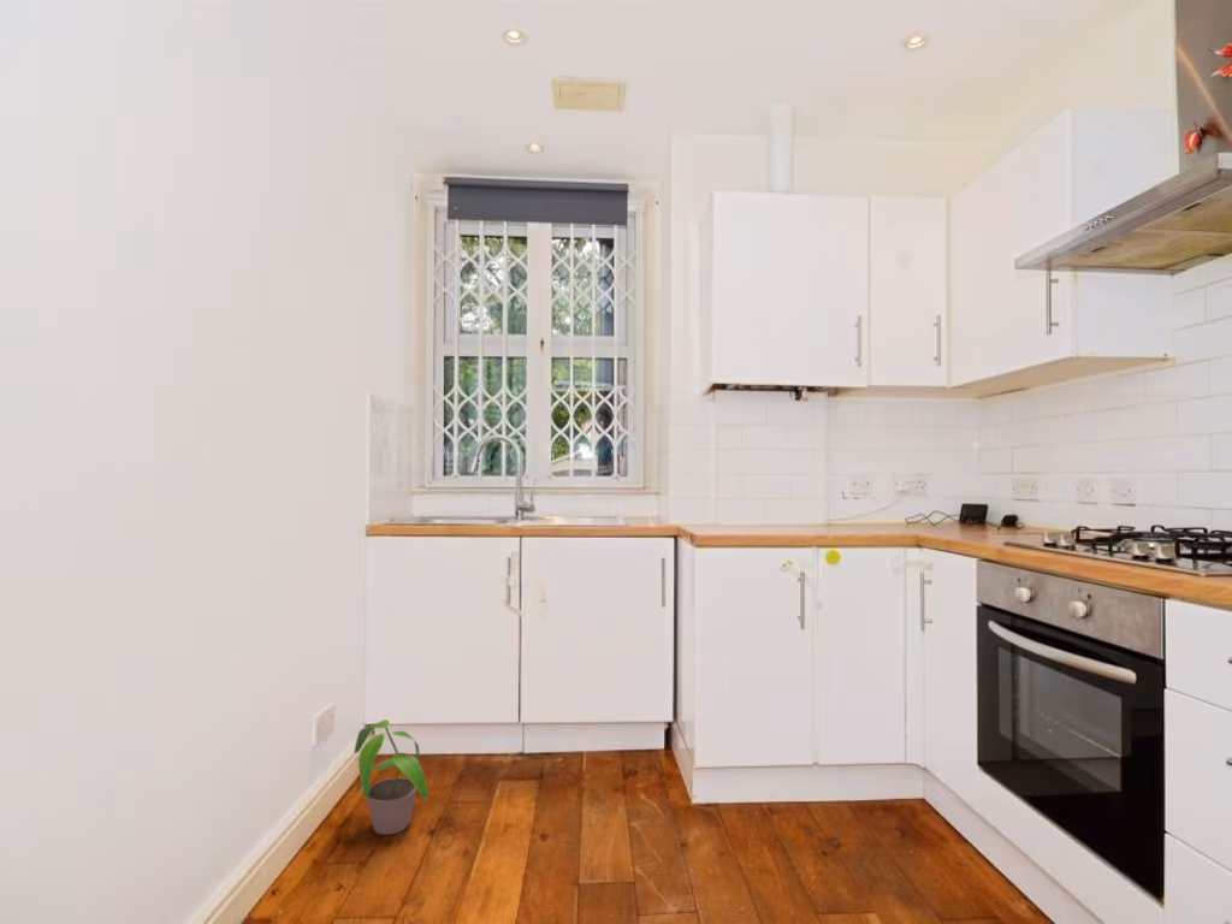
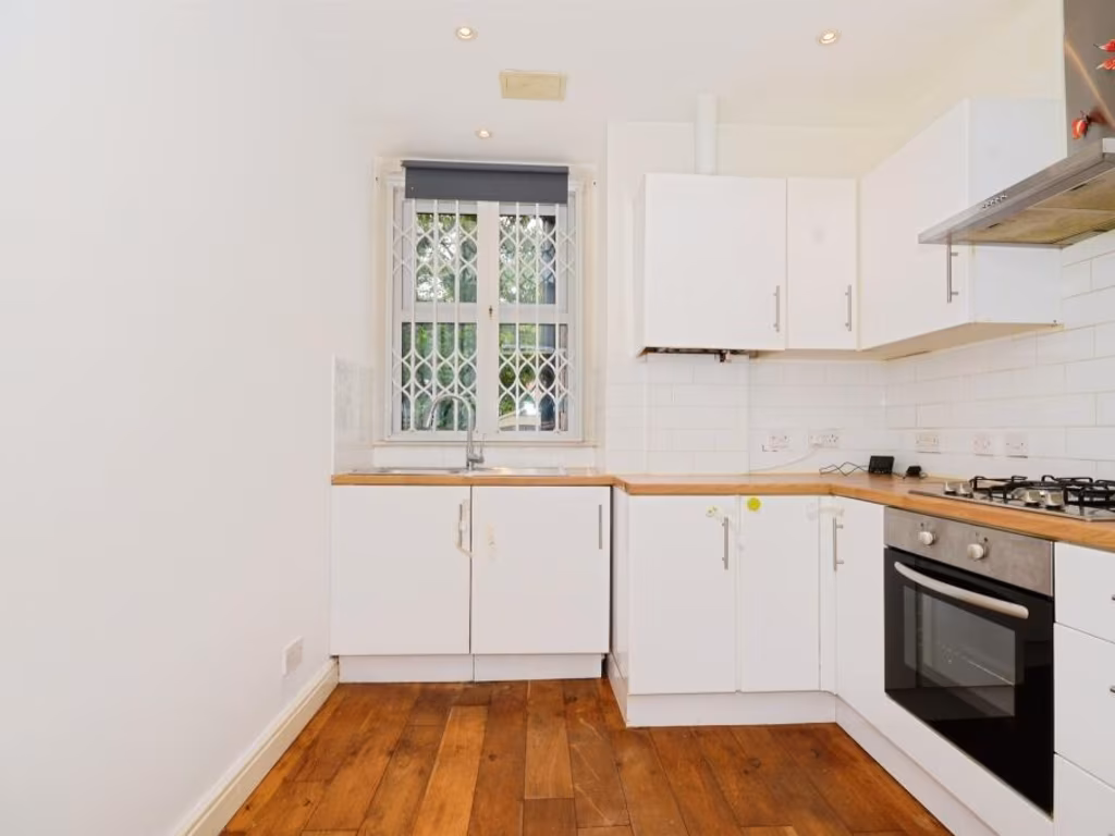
- potted plant (391, 777)
